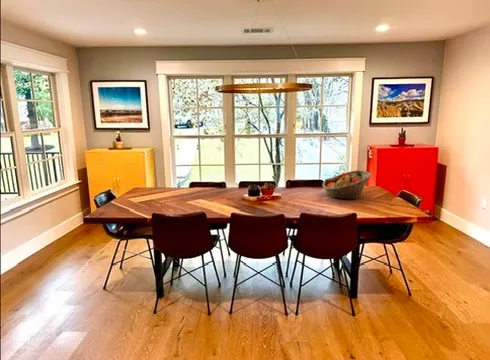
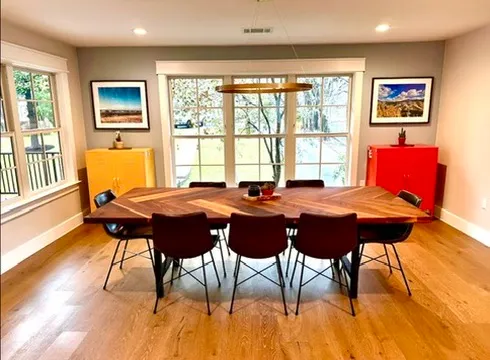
- fruit basket (346, 183)
